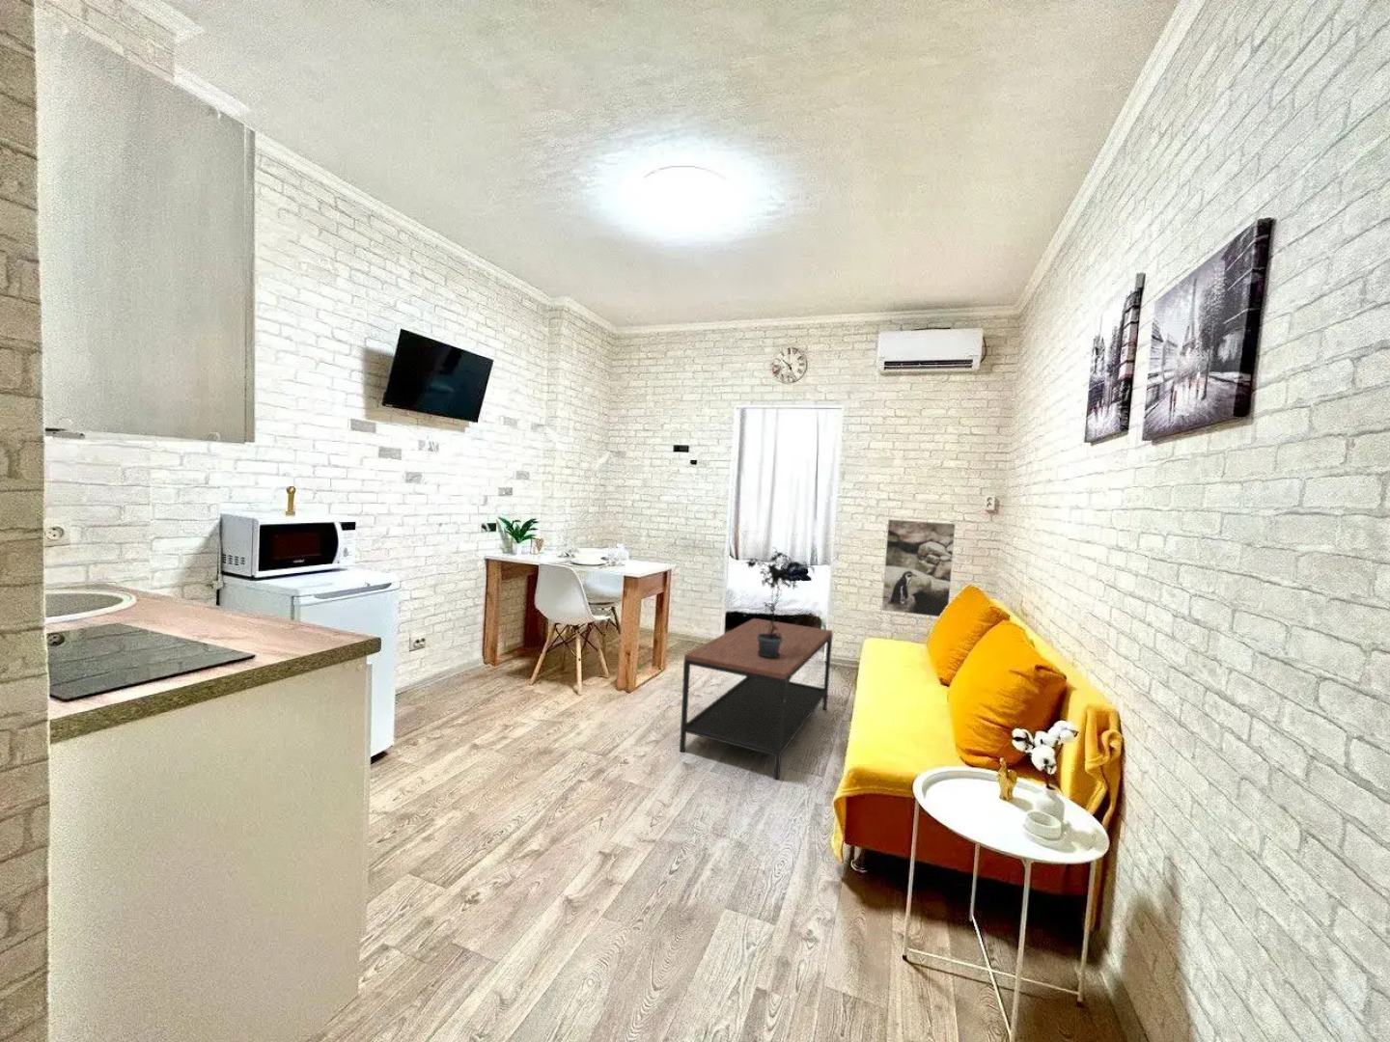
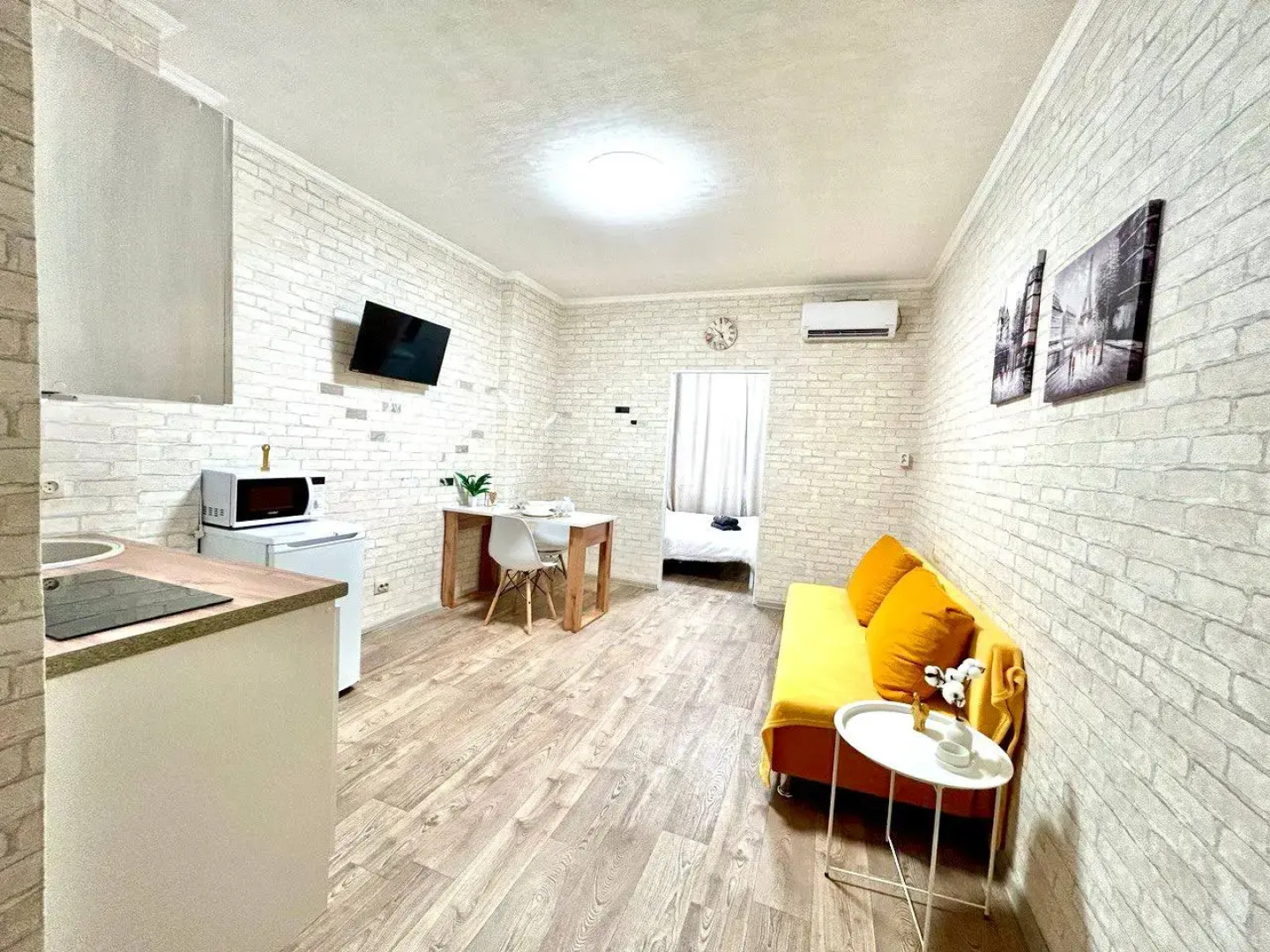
- potted plant (774, 602)
- coffee table (764, 684)
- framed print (917, 567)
